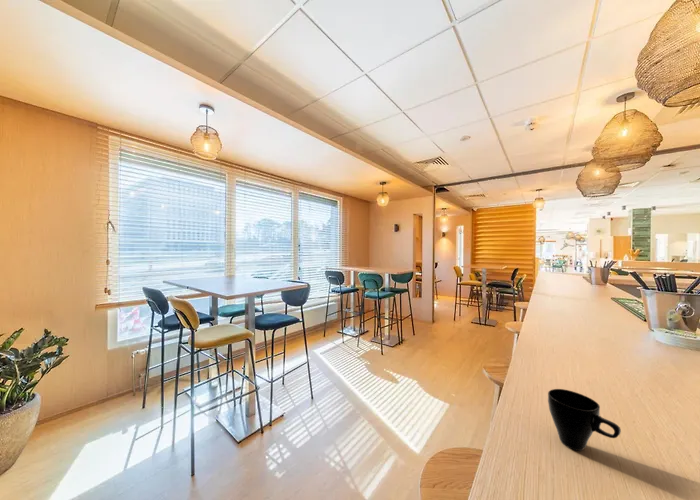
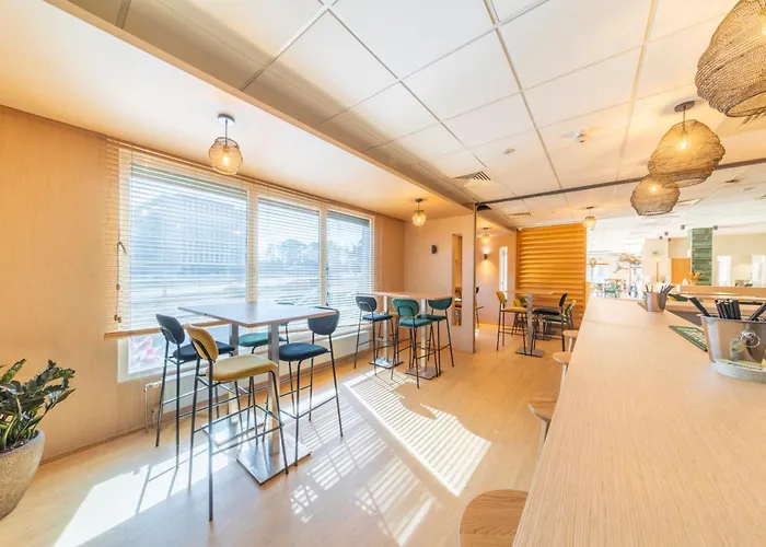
- cup (581, 425)
